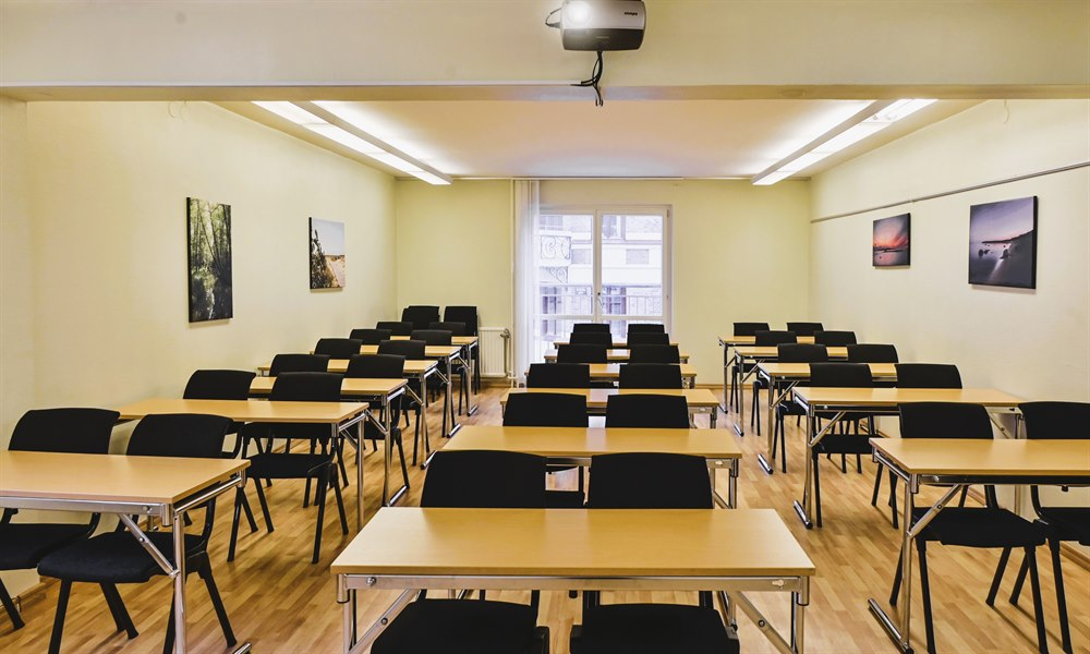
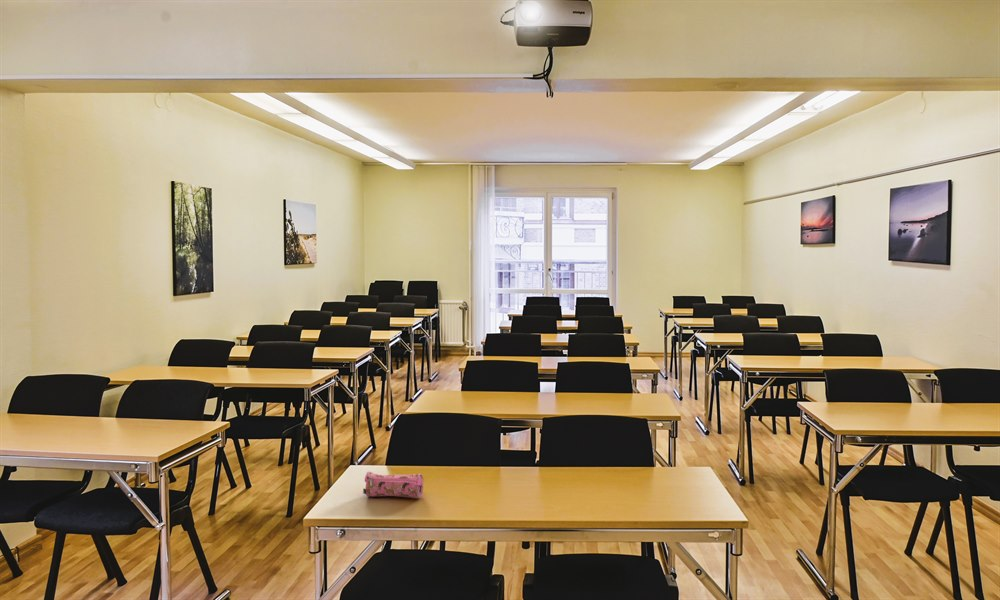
+ pencil case (394, 484)
